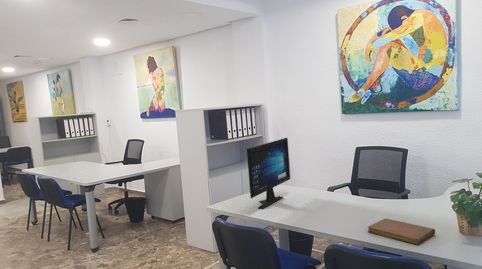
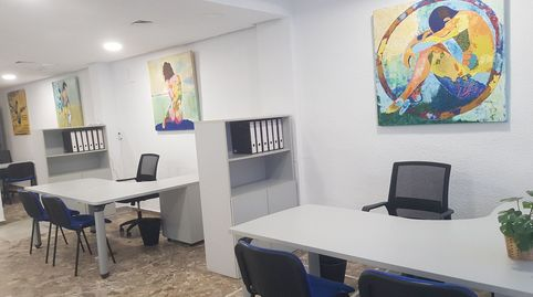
- notebook (400, 230)
- computer monitor (264, 172)
